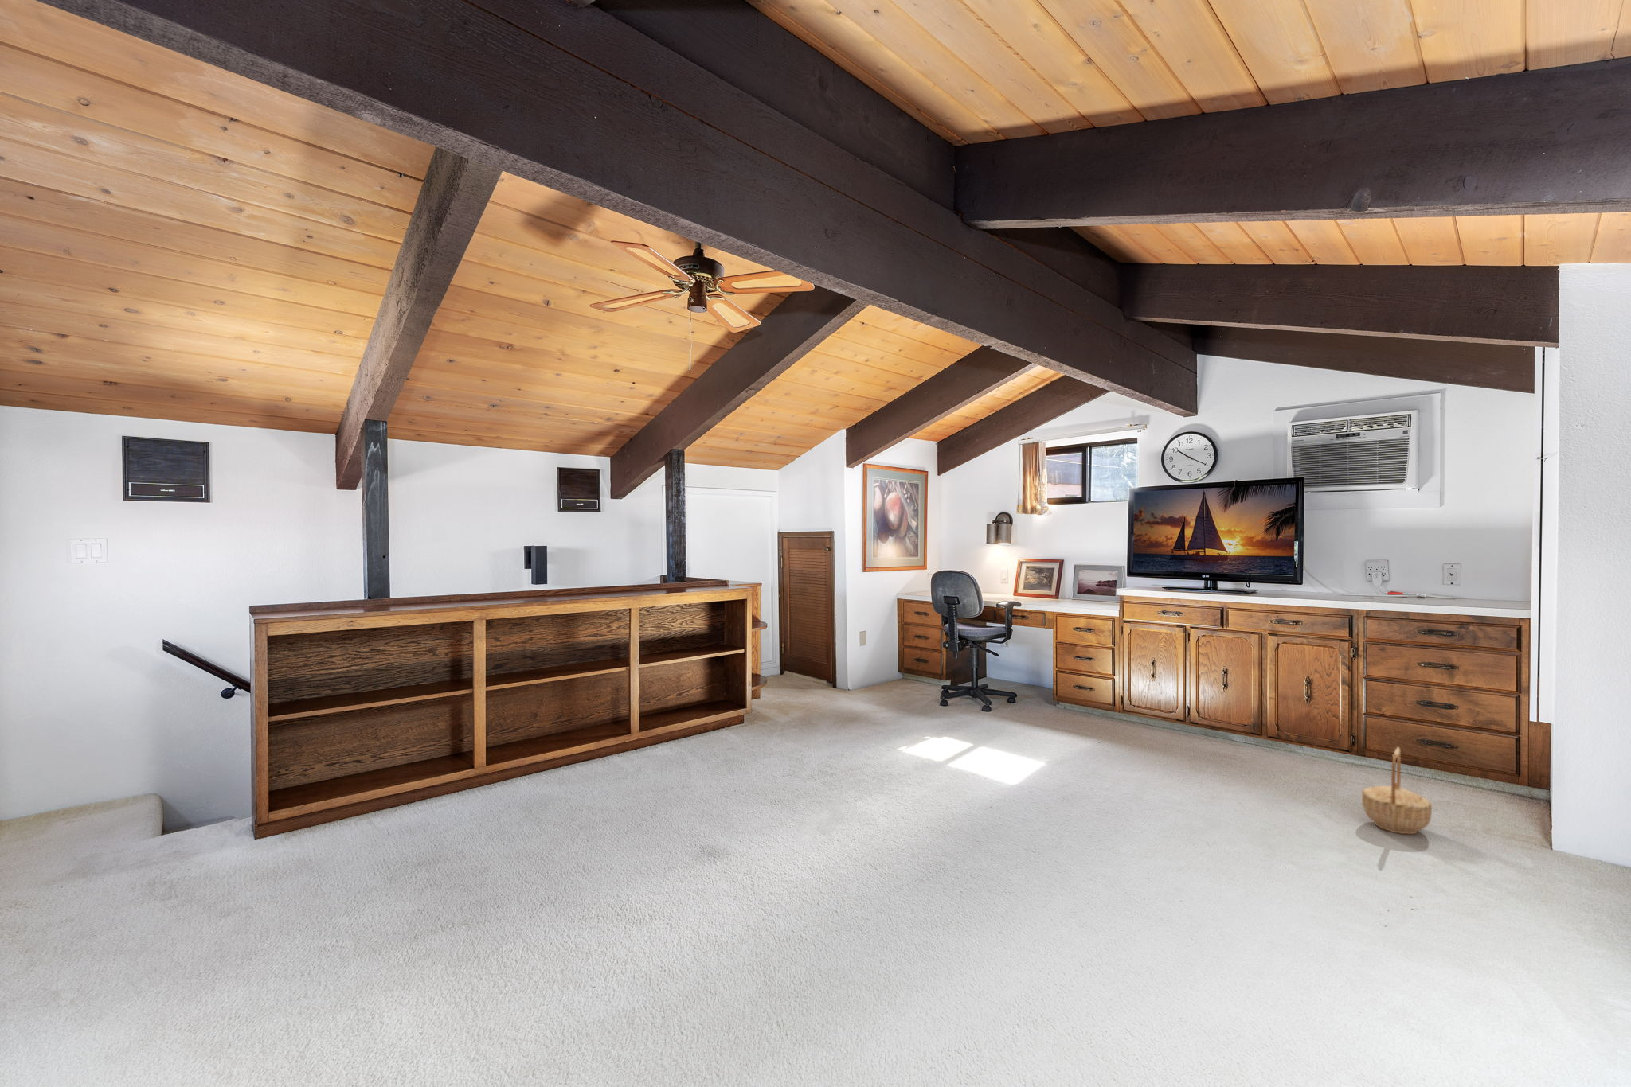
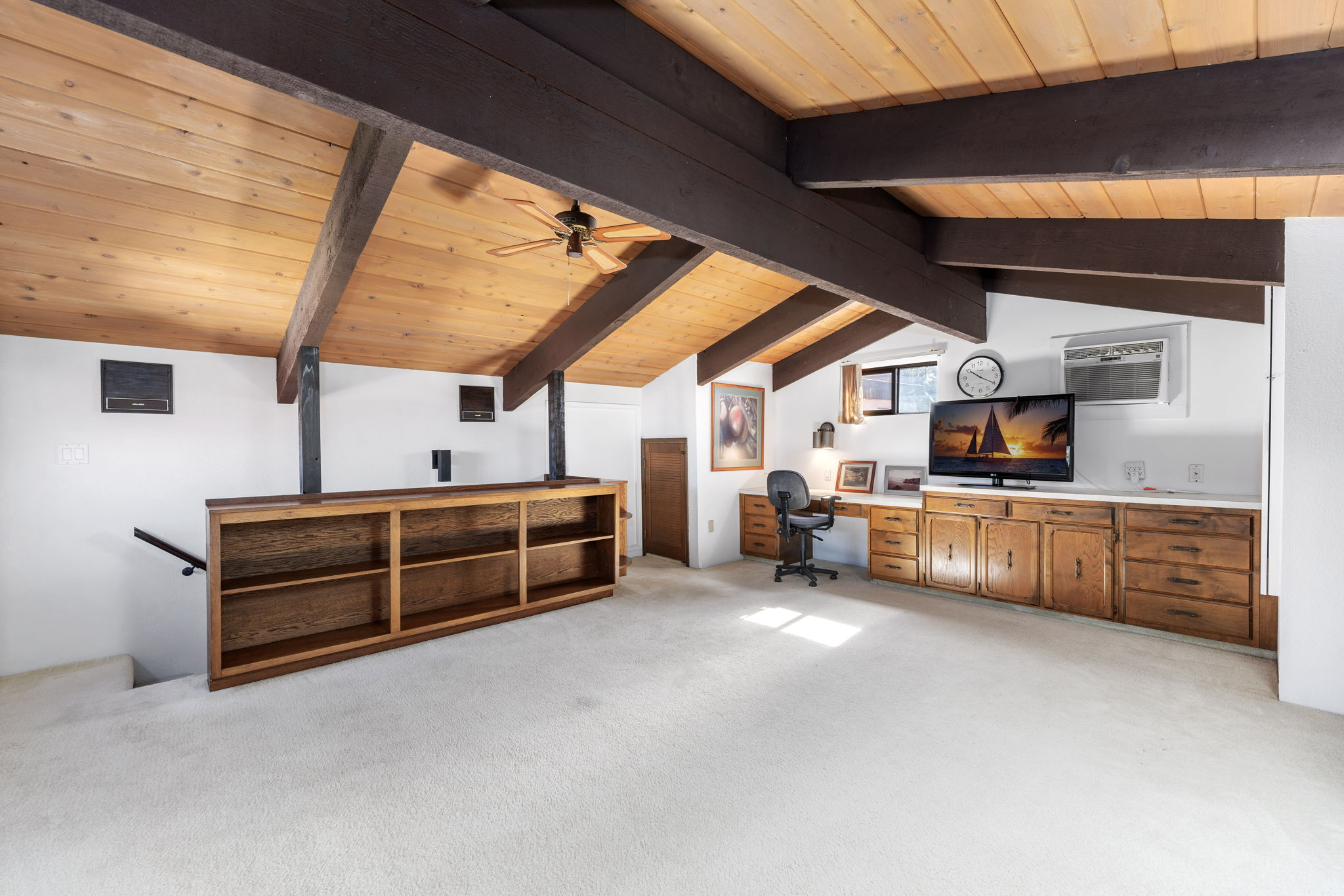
- basket (1396, 787)
